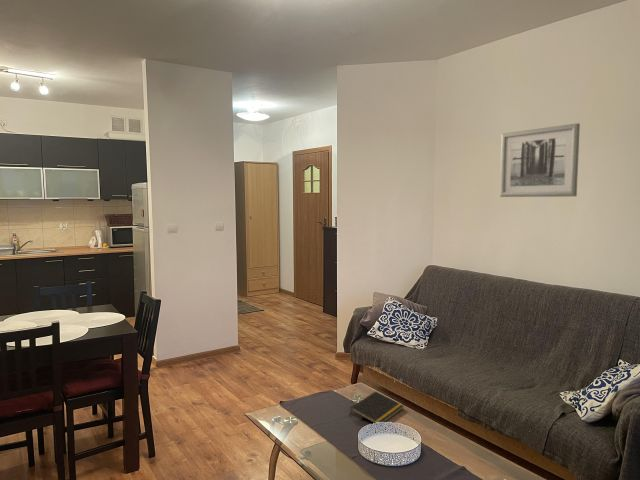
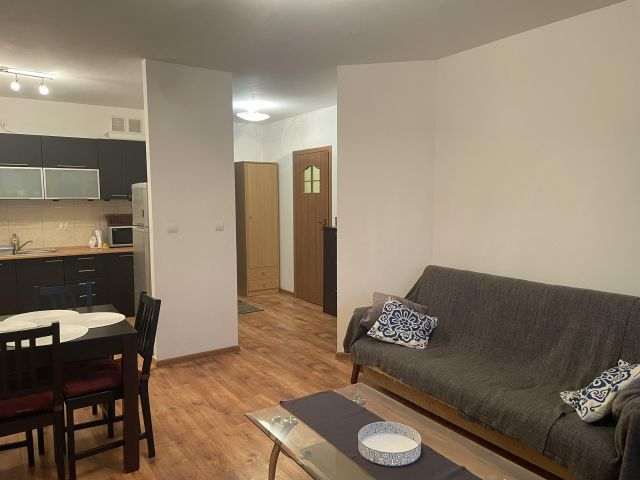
- wall art (536, 163)
- notepad (377, 407)
